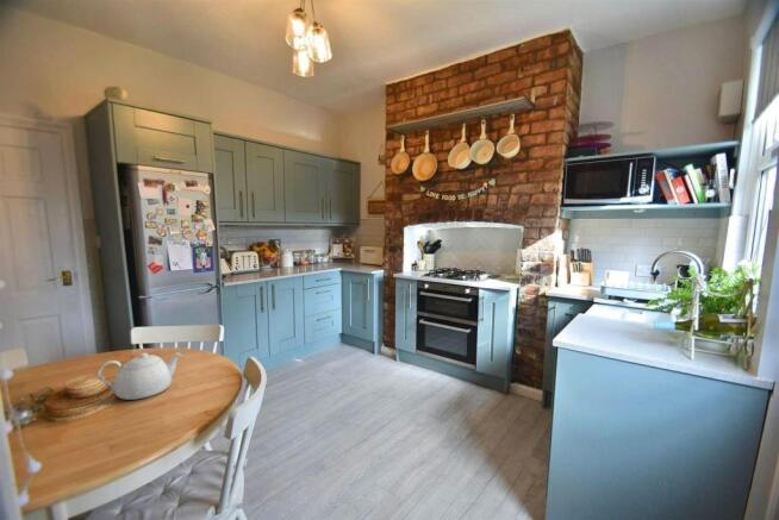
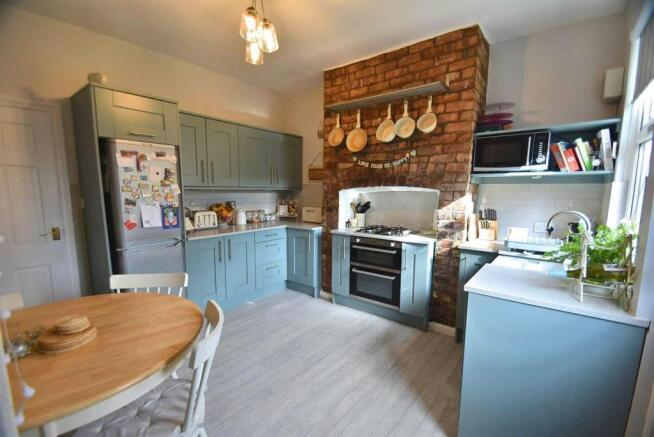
- teapot (142, 371)
